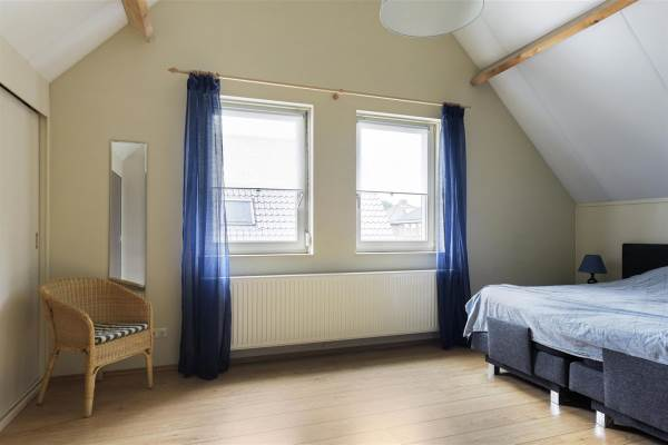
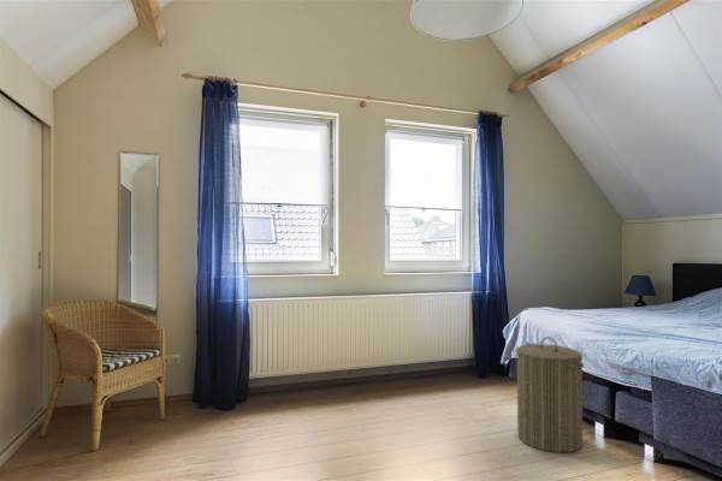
+ laundry hamper (549, 387)
